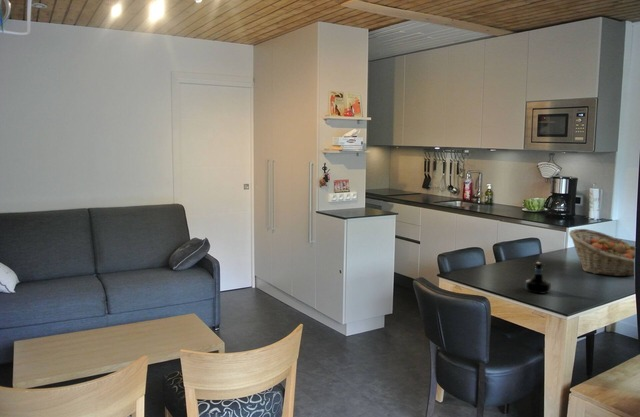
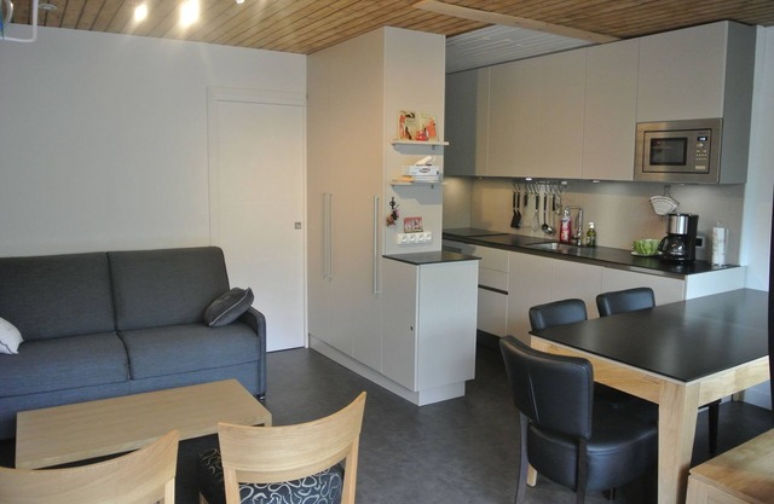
- fruit basket (606, 251)
- tequila bottle (538, 276)
